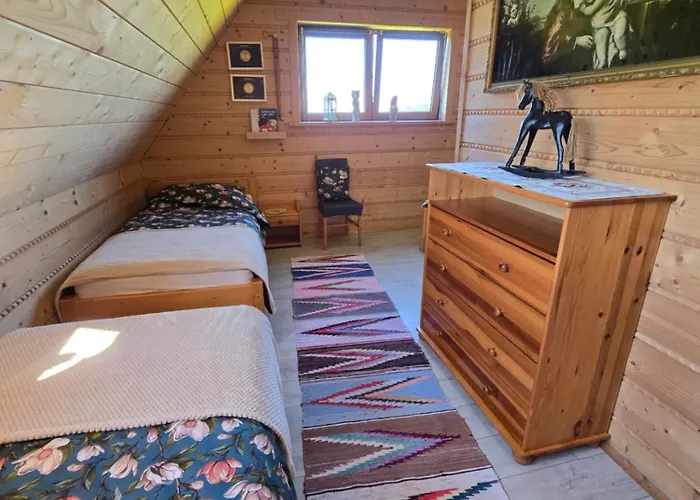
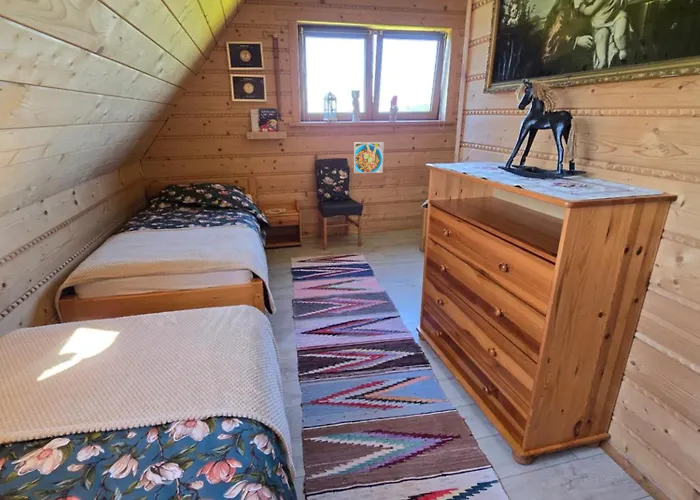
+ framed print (368, 157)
